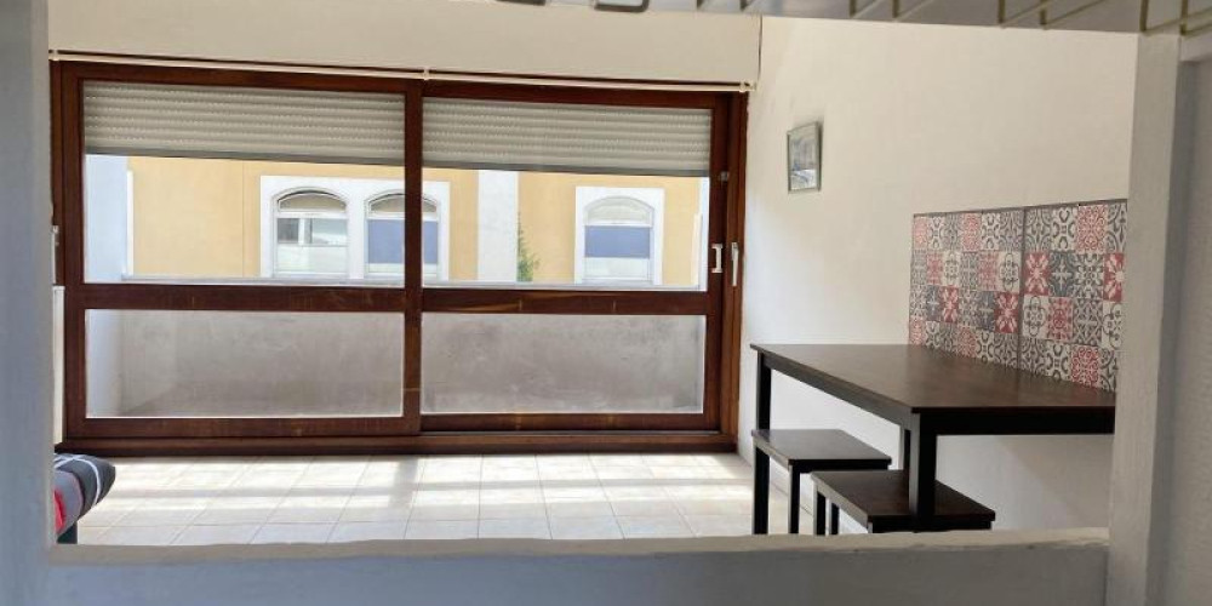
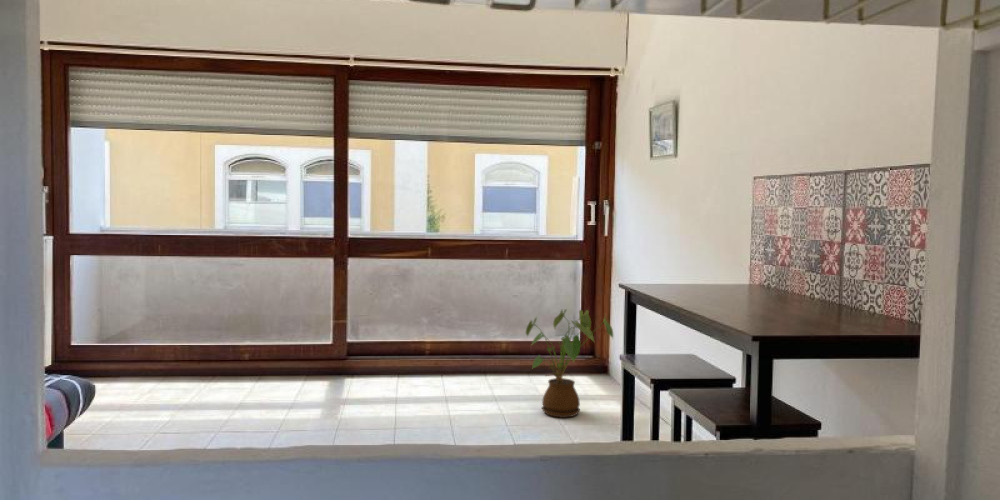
+ house plant (567, 363)
